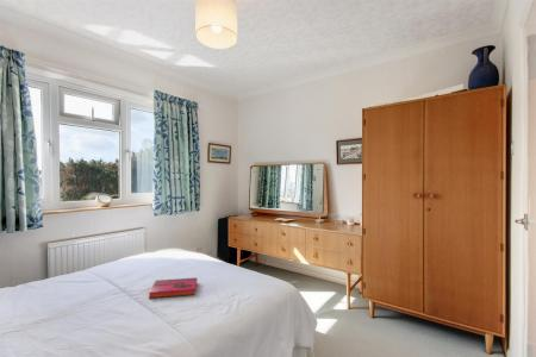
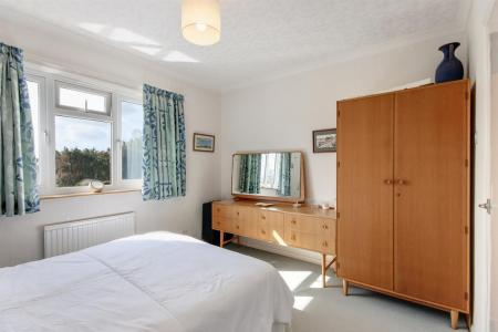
- hardback book (174, 287)
